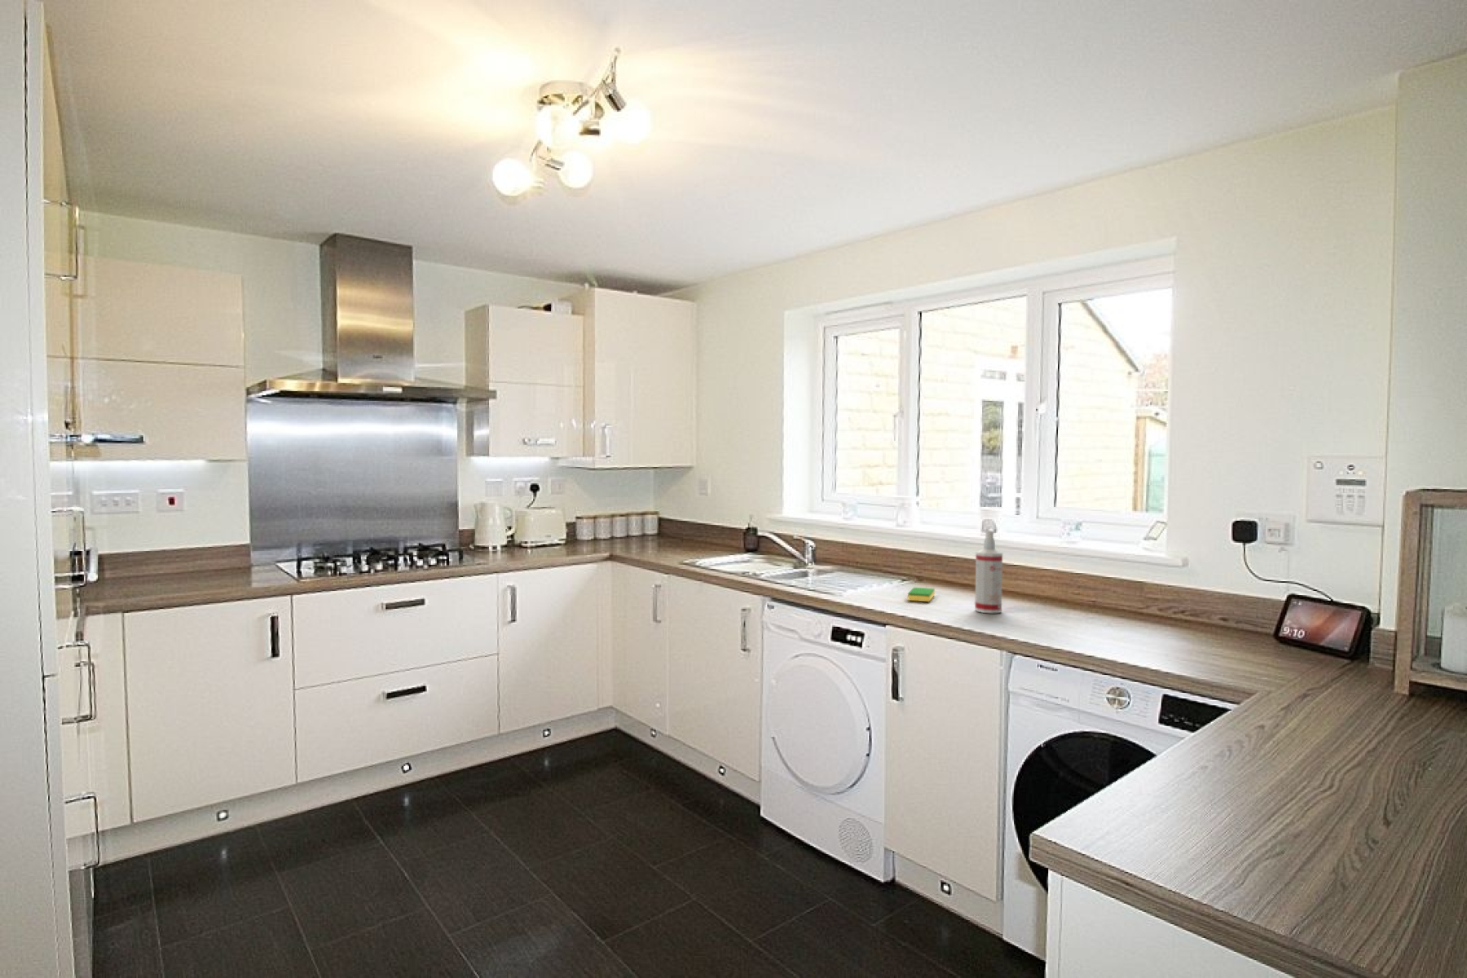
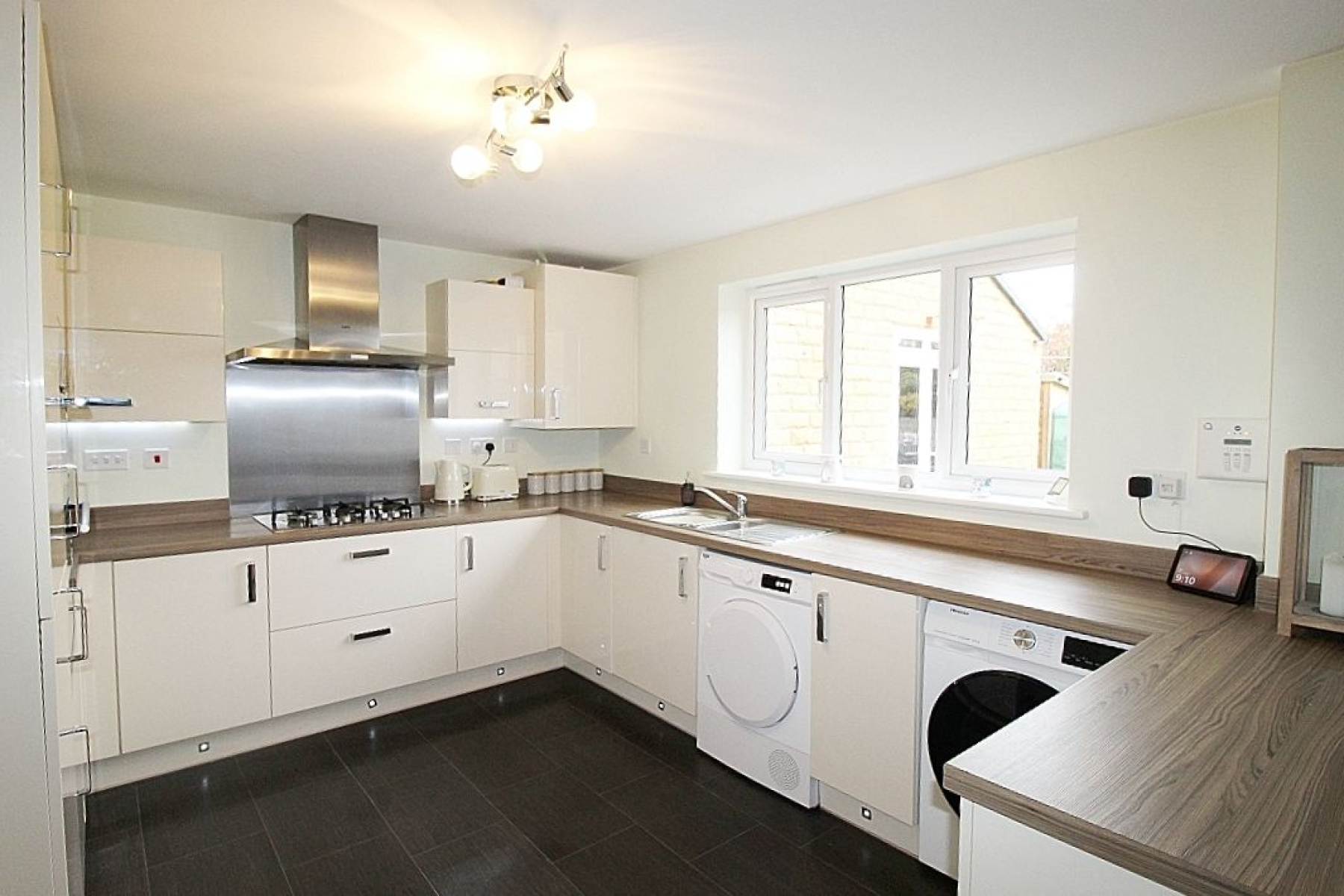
- spray bottle (989, 571)
- dish sponge (921, 594)
